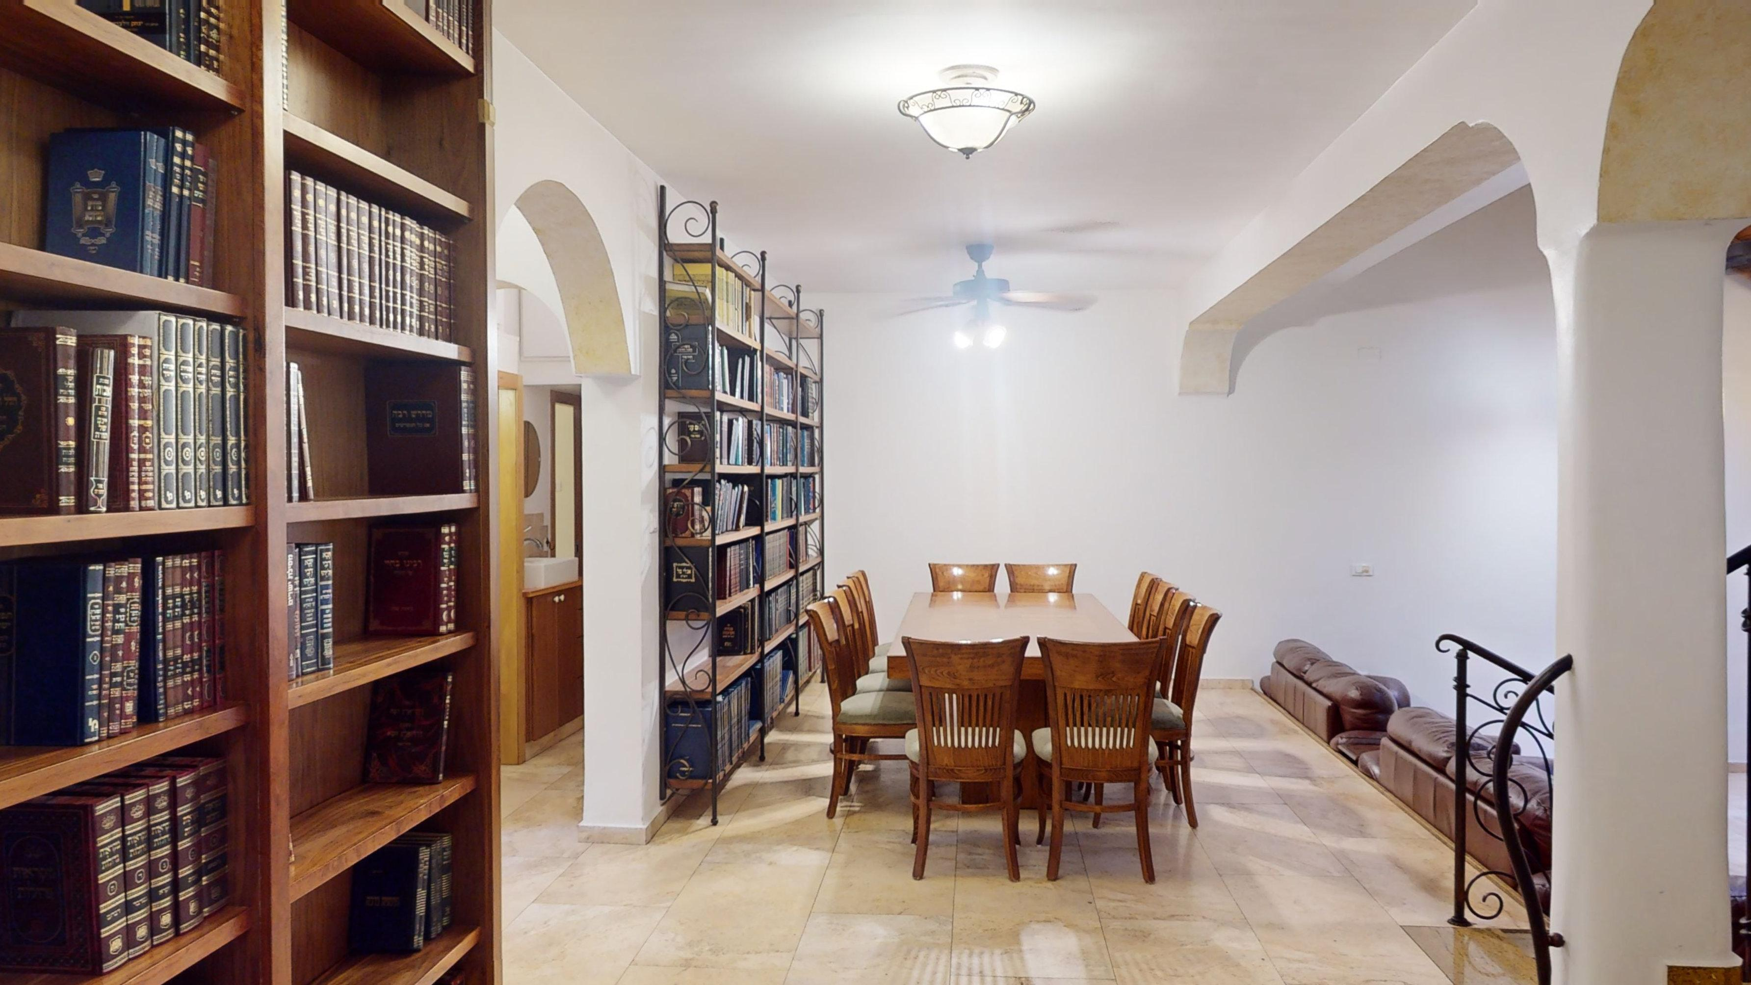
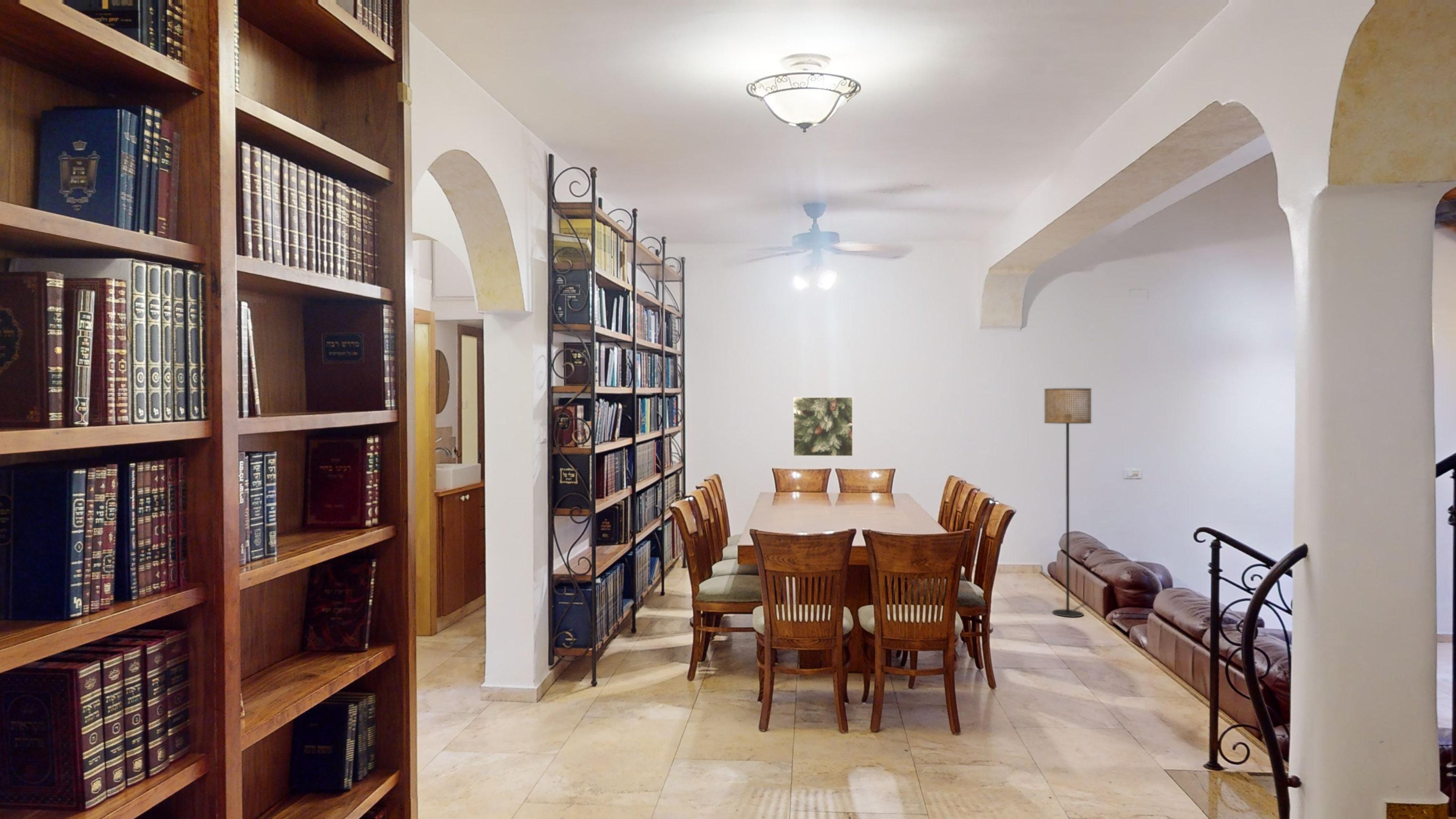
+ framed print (823, 426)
+ floor lamp (1068, 501)
